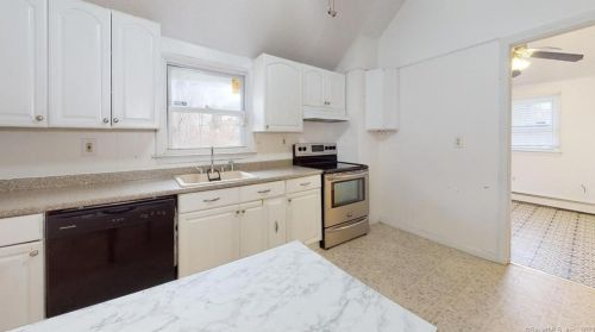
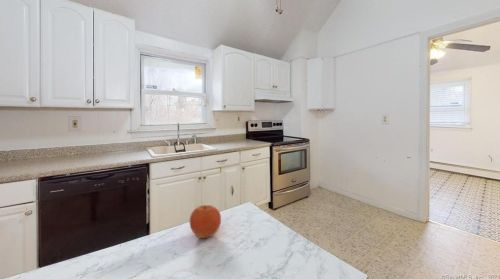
+ fruit (205, 220)
